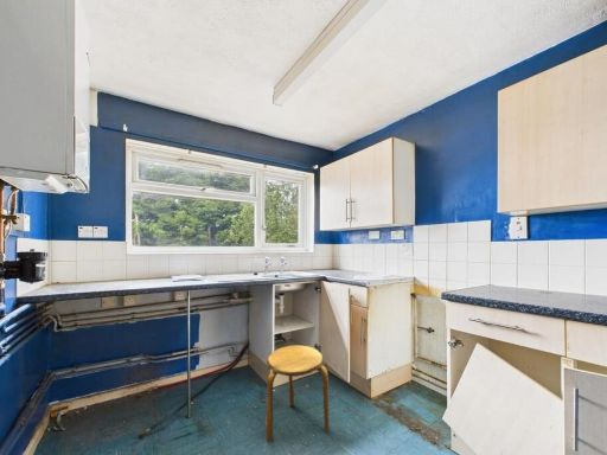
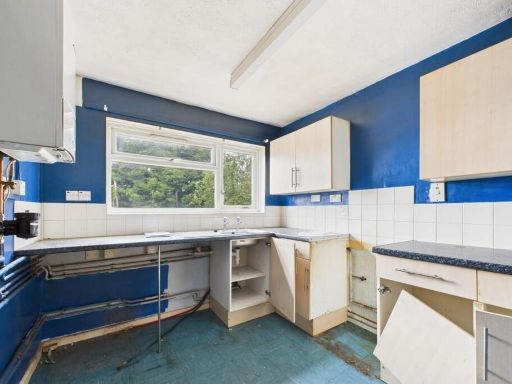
- stool (293, 390)
